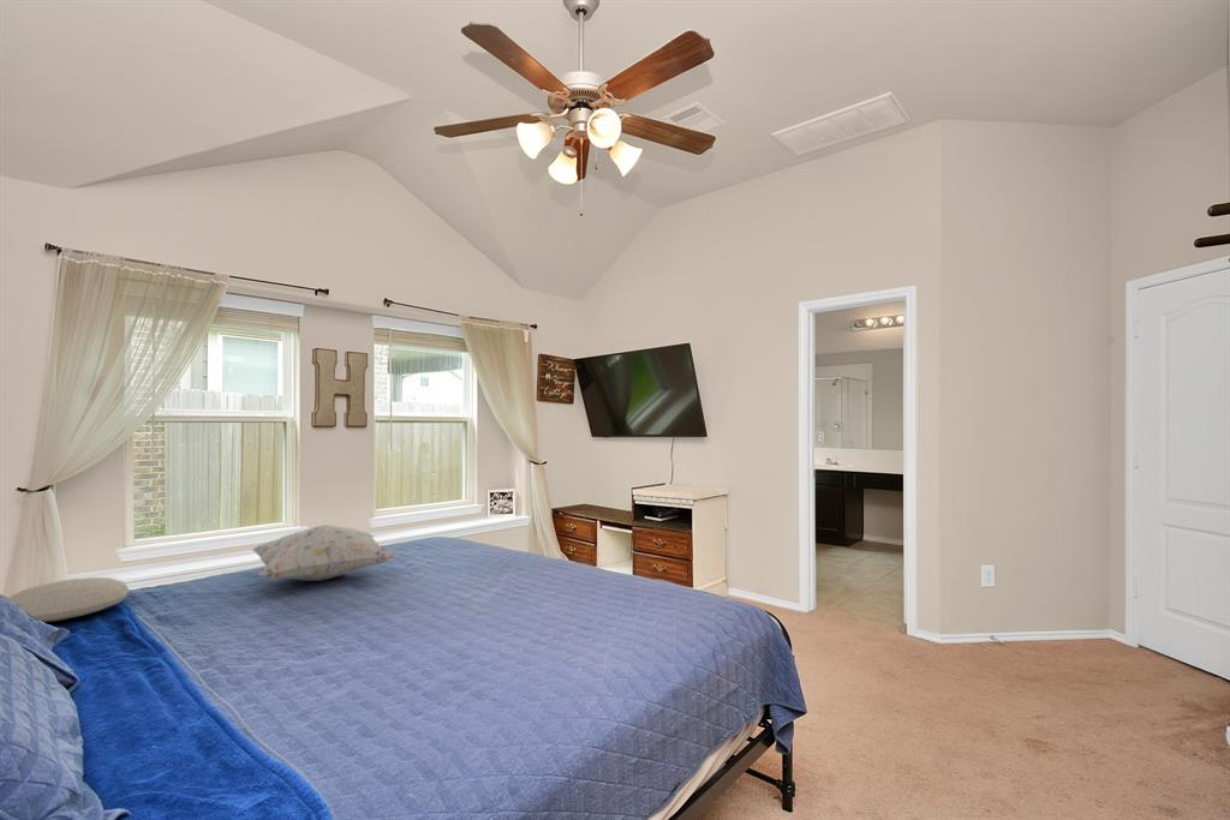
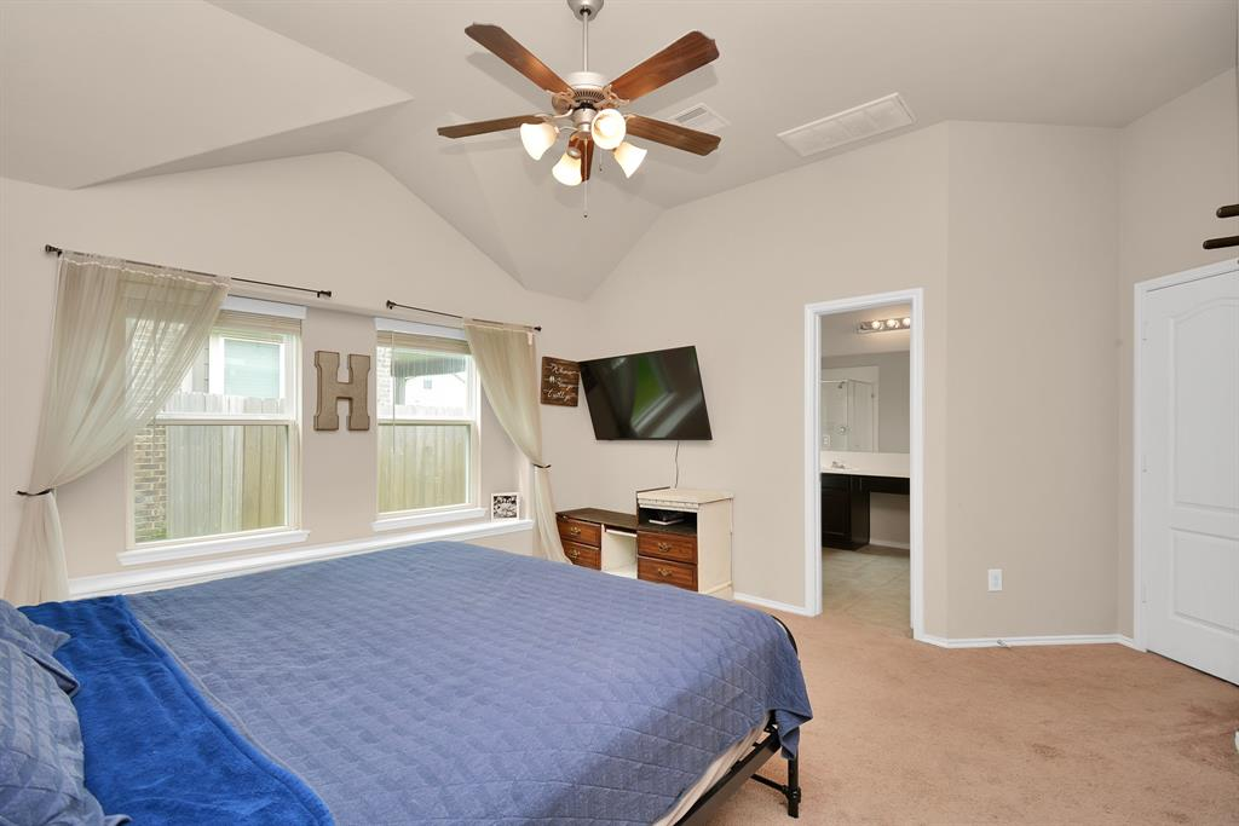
- decorative pillow (323, 552)
- cushion (65, 598)
